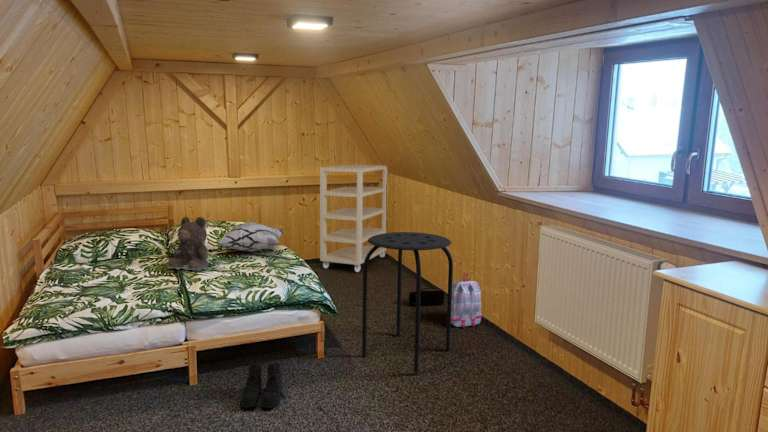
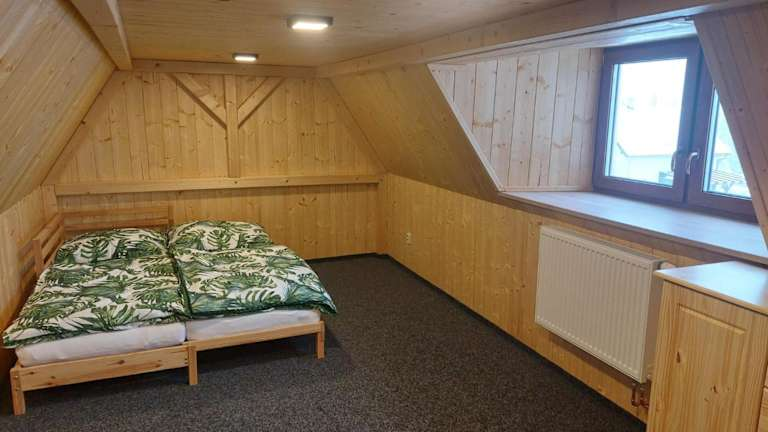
- shoe (425, 297)
- decorative pillow (253, 237)
- boots (261, 382)
- stool (400, 297)
- teddy bear (191, 242)
- backpack (465, 299)
- shelving unit (355, 215)
